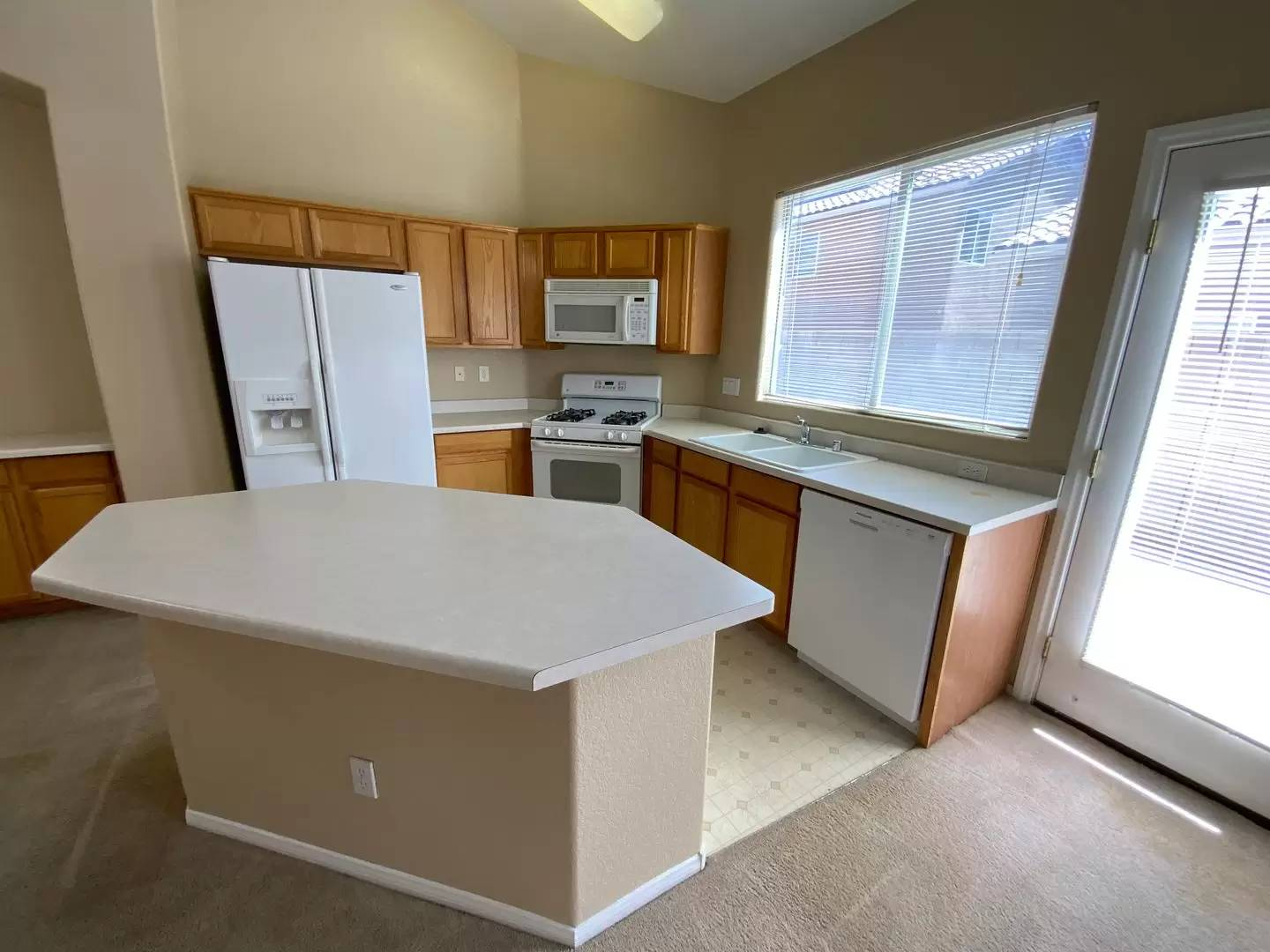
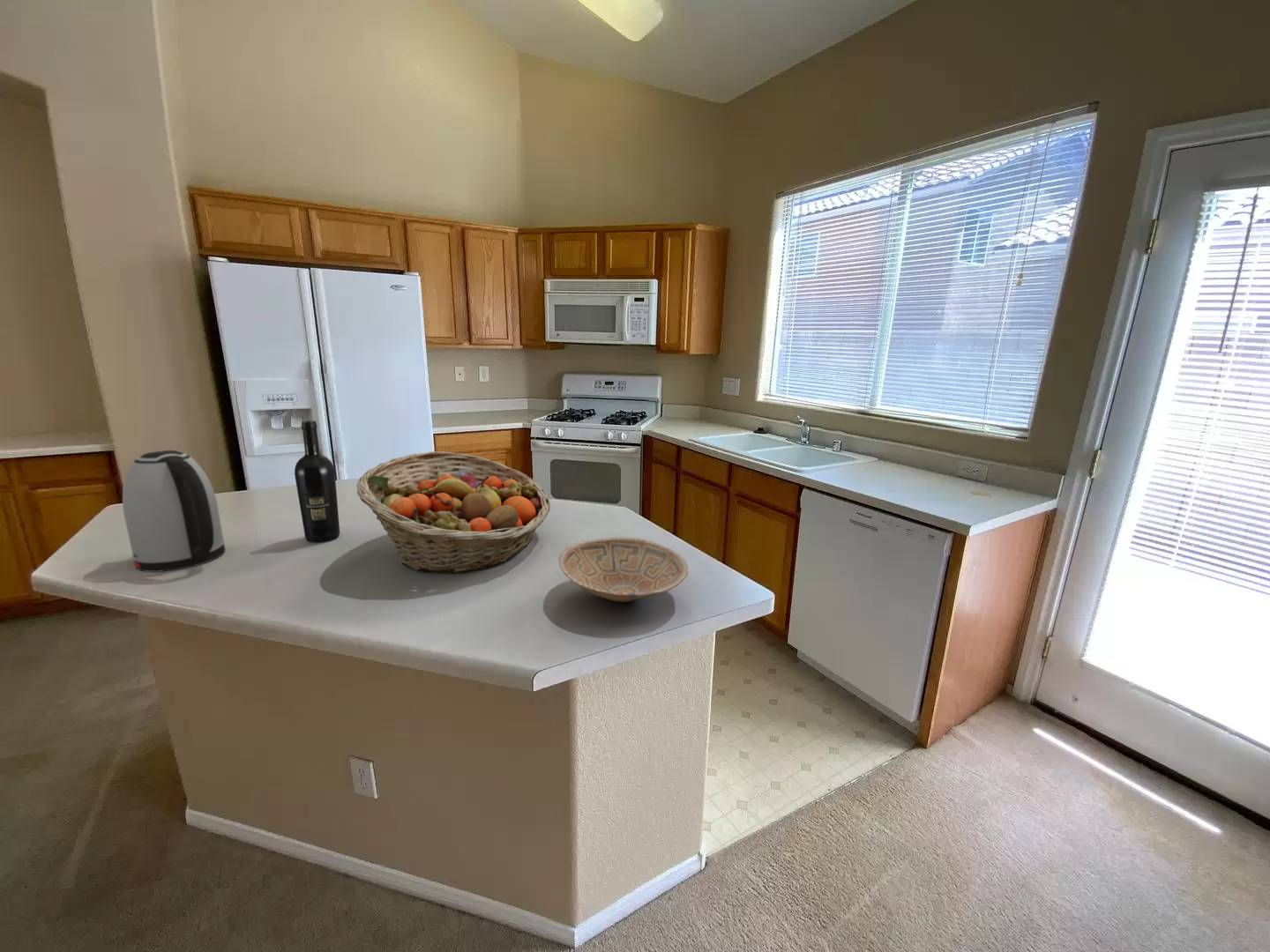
+ wine bottle (316, 480)
+ fruit basket (462, 505)
+ kettle (178, 508)
+ bowl (623, 577)
